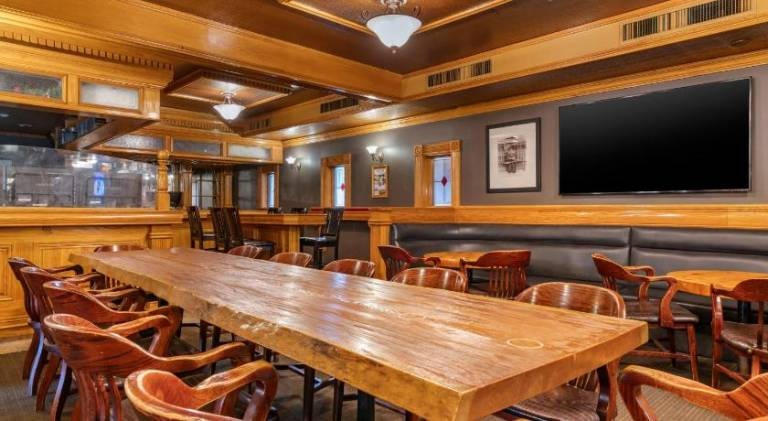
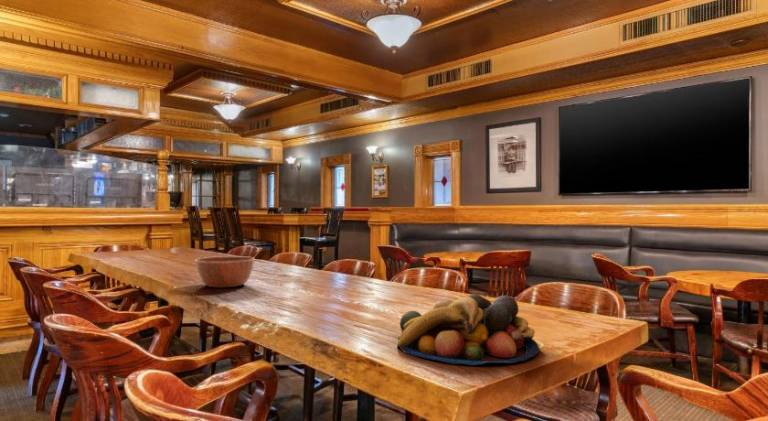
+ bowl (225, 272)
+ fruit bowl (466, 319)
